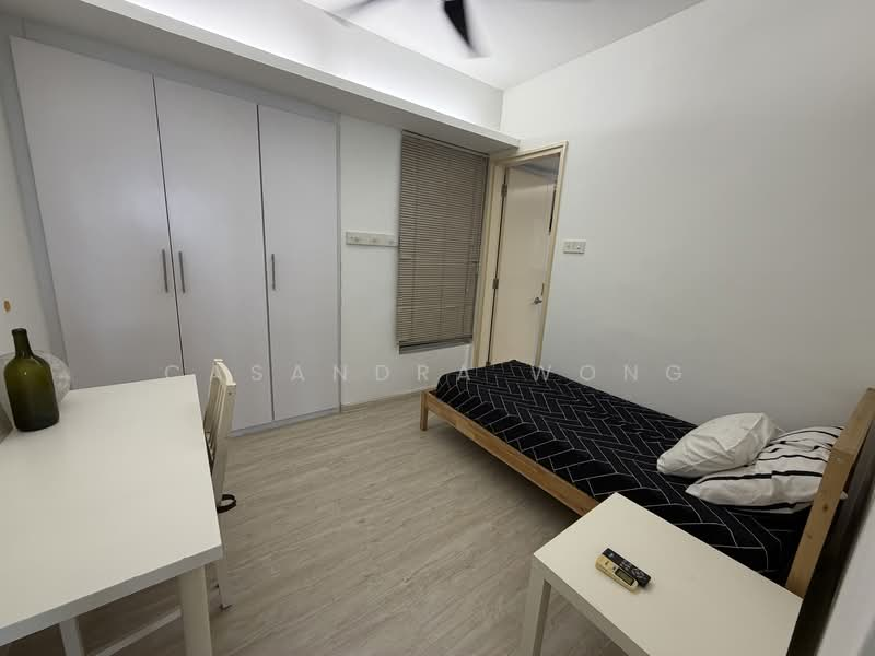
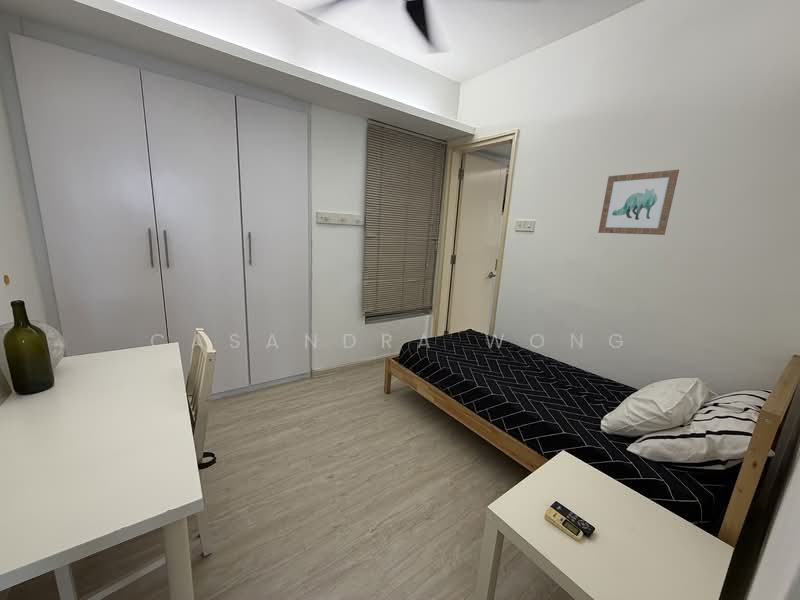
+ wall art (635, 204)
